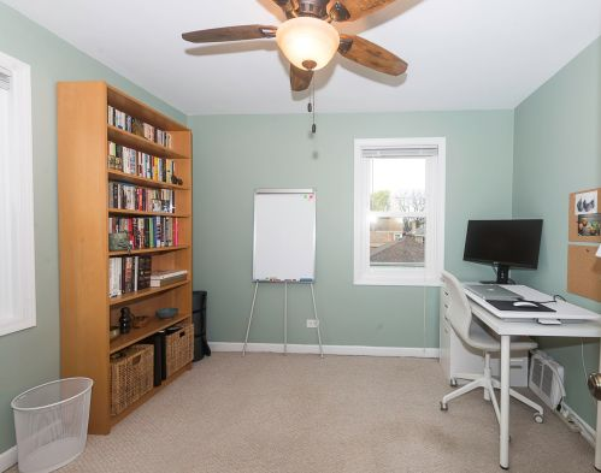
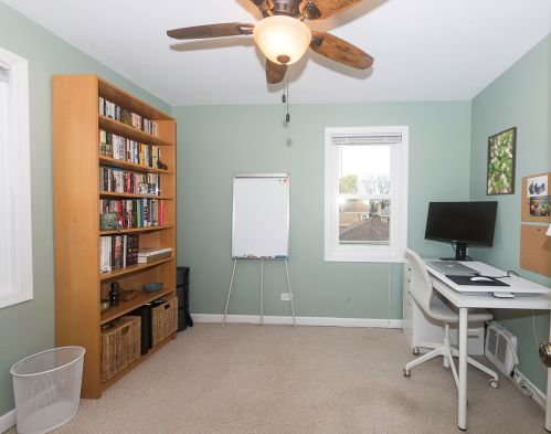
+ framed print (500, 163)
